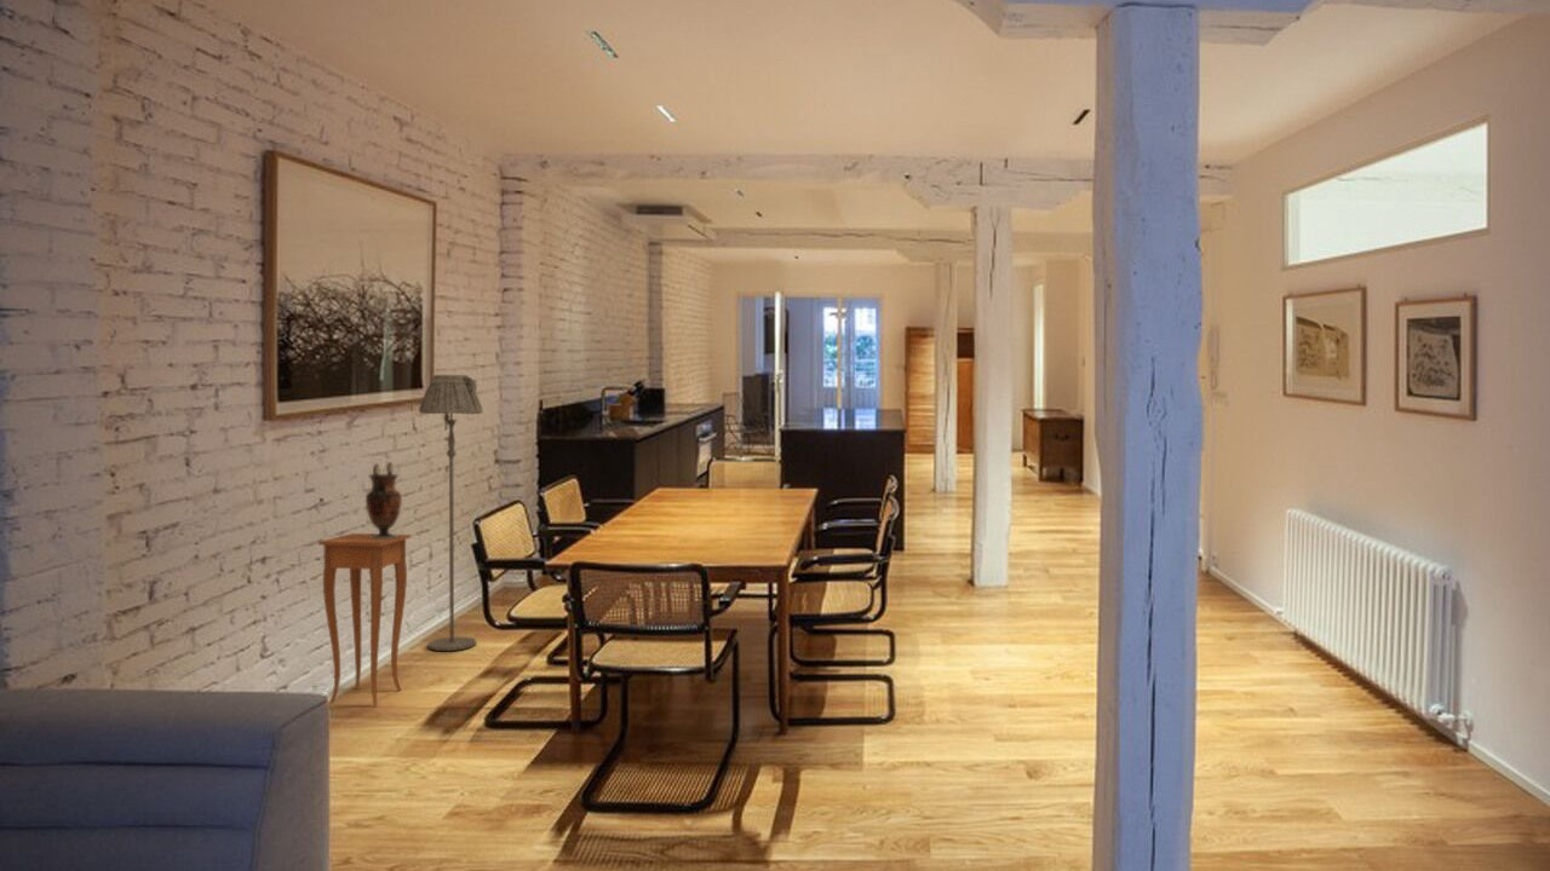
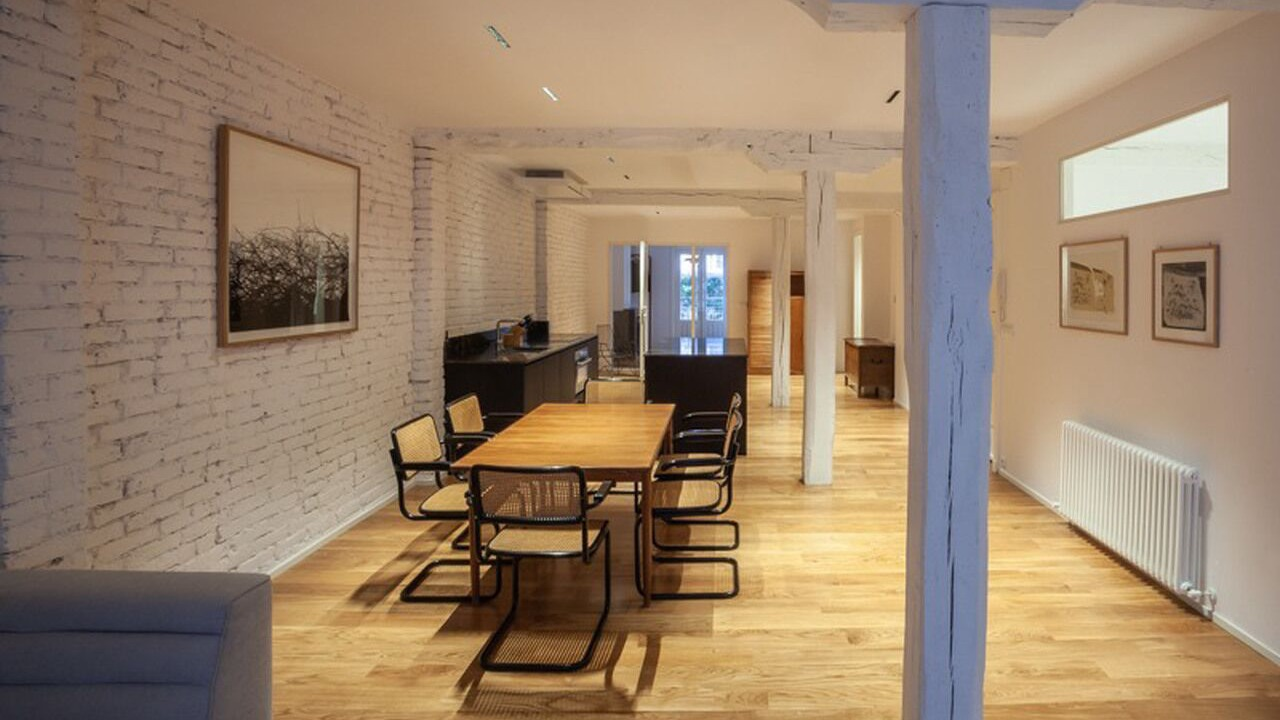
- side table (371, 617)
- vase (383, 498)
- floor lamp (450, 511)
